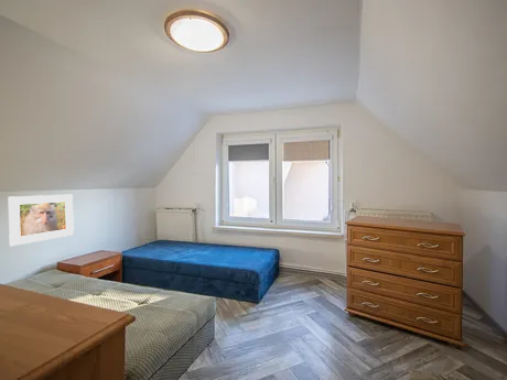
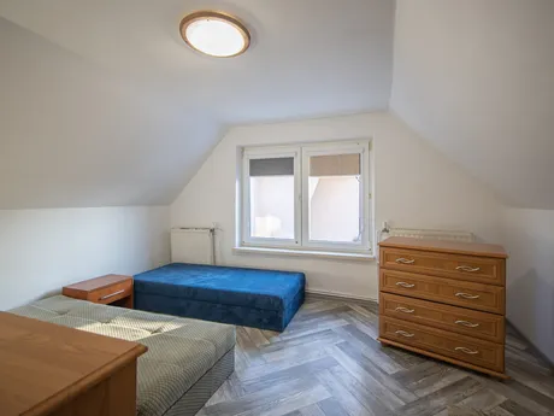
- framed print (44, 217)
